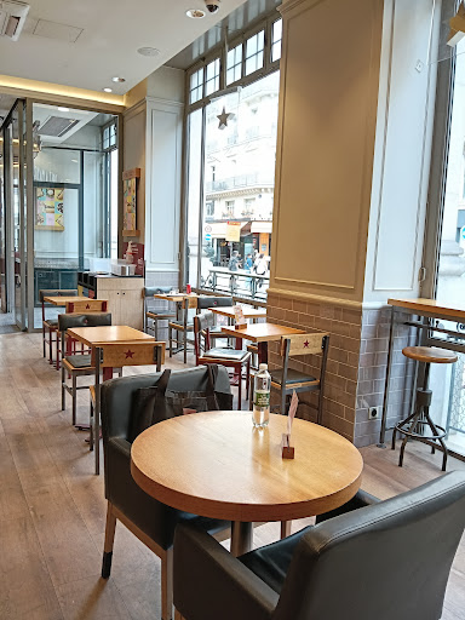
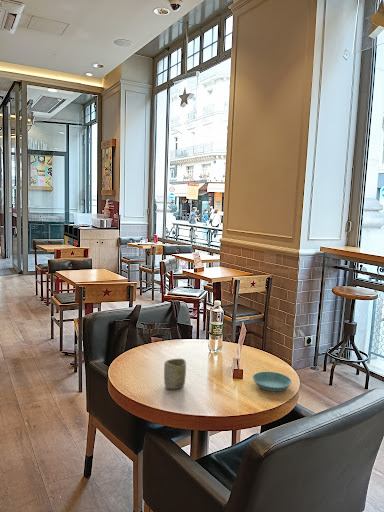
+ saucer (271, 382)
+ cup (174, 373)
